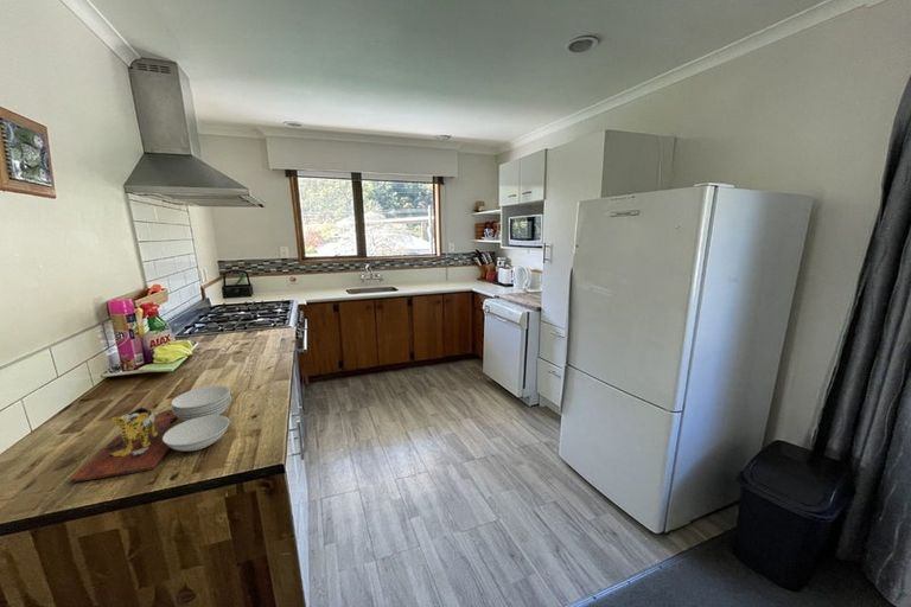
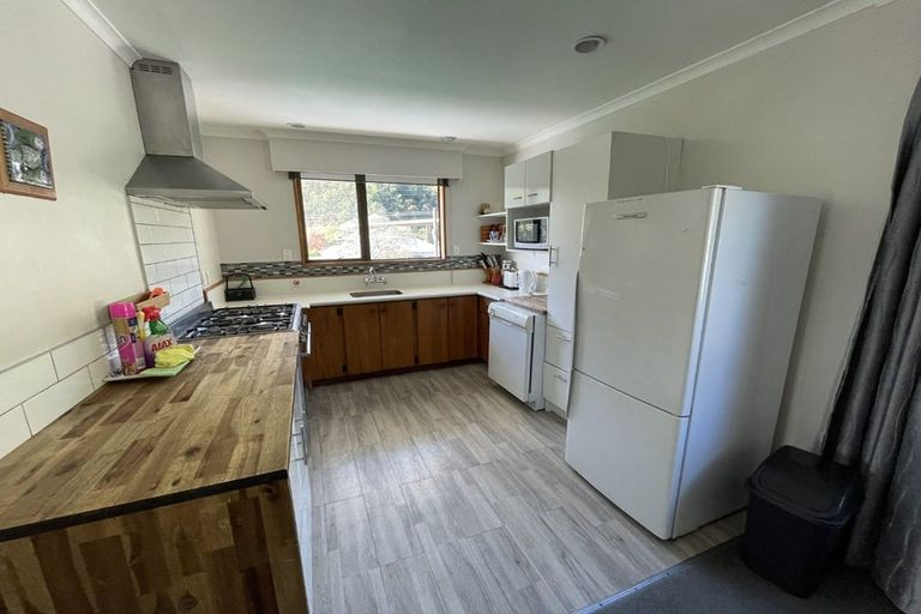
- cutting board (173, 415)
